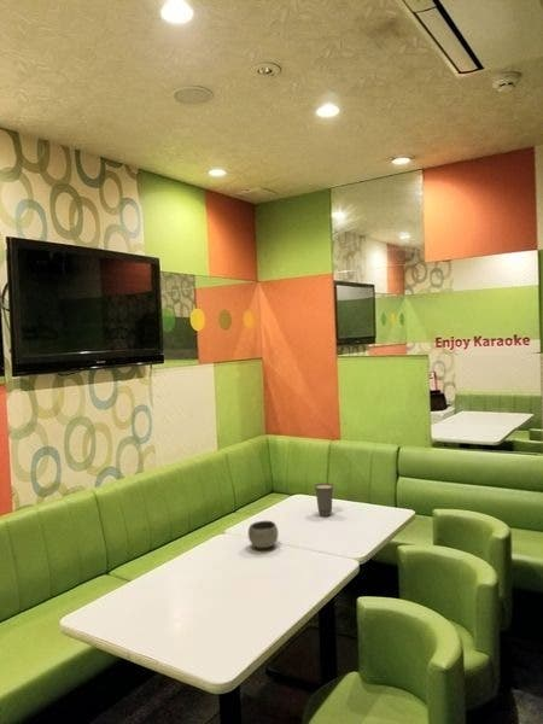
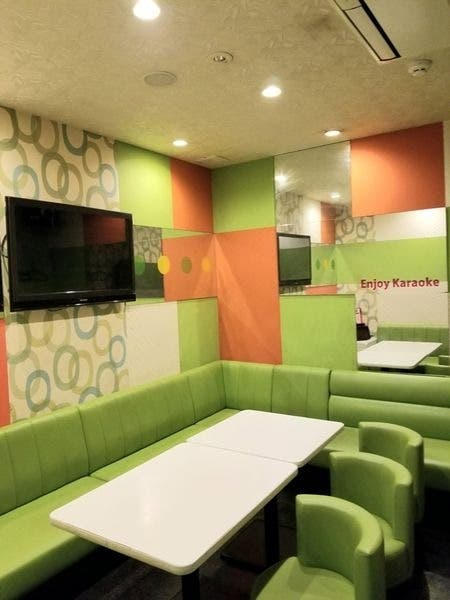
- bowl (263, 535)
- cup (325, 500)
